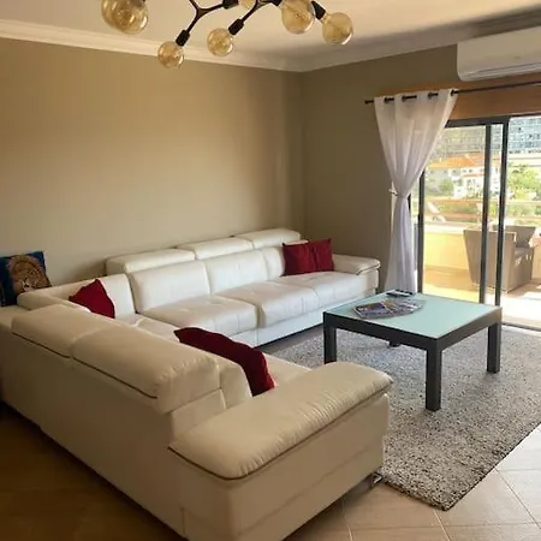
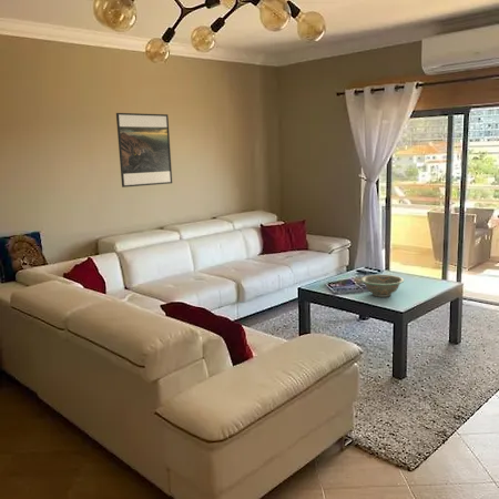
+ decorative bowl (381, 286)
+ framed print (145, 150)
